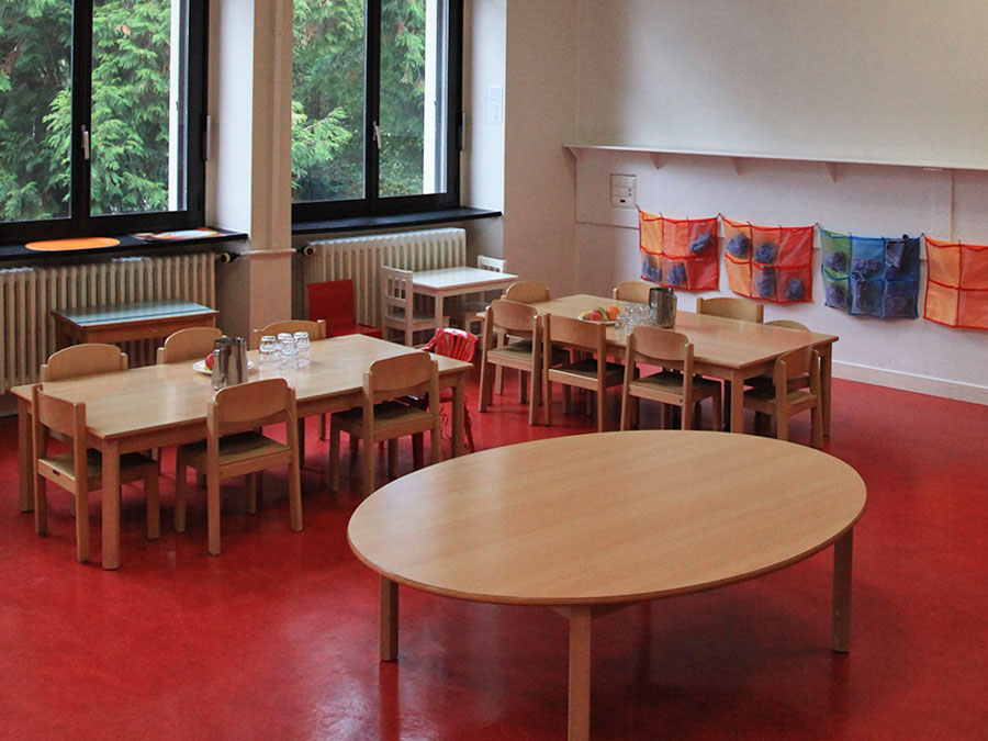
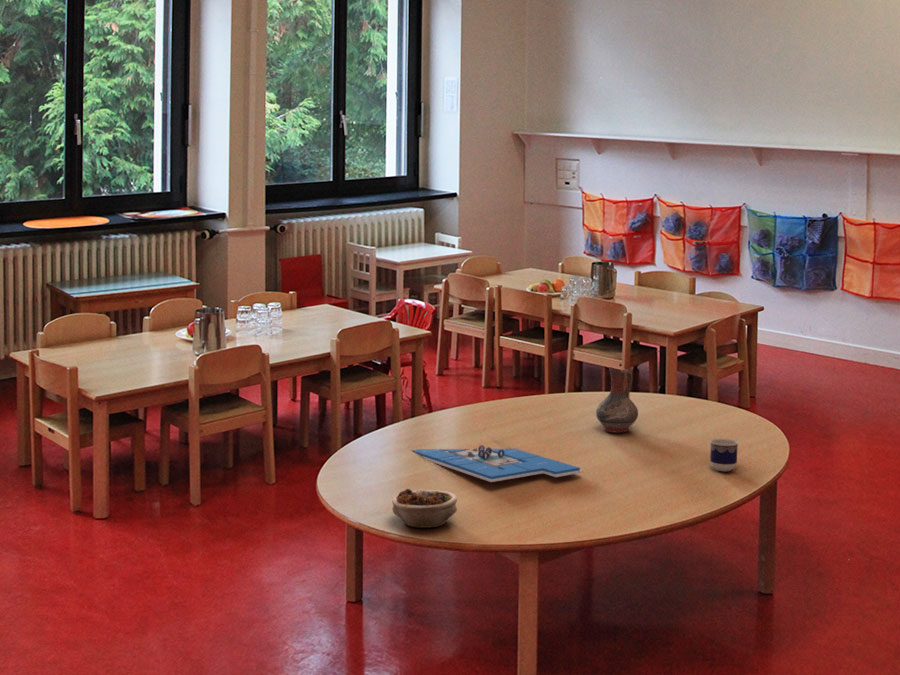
+ cup (726, 454)
+ board game (493, 457)
+ succulent planter (424, 505)
+ pitcher (617, 398)
